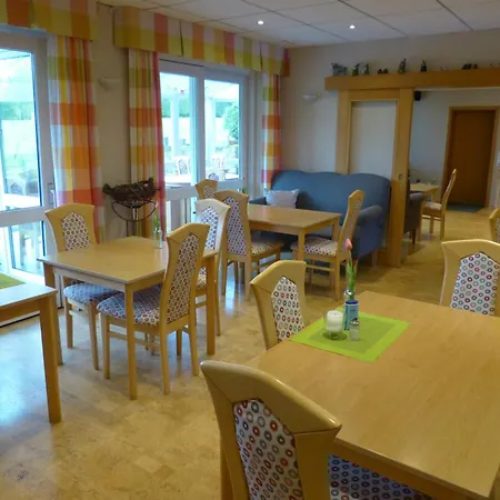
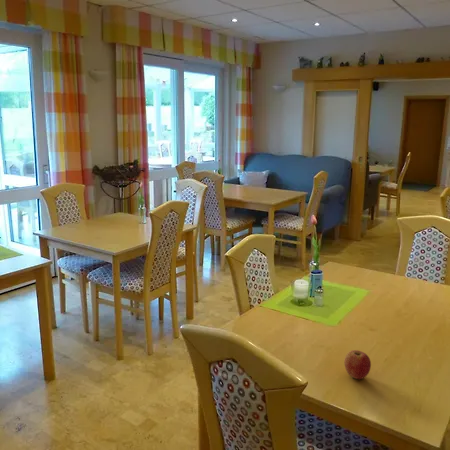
+ apple (357, 364)
